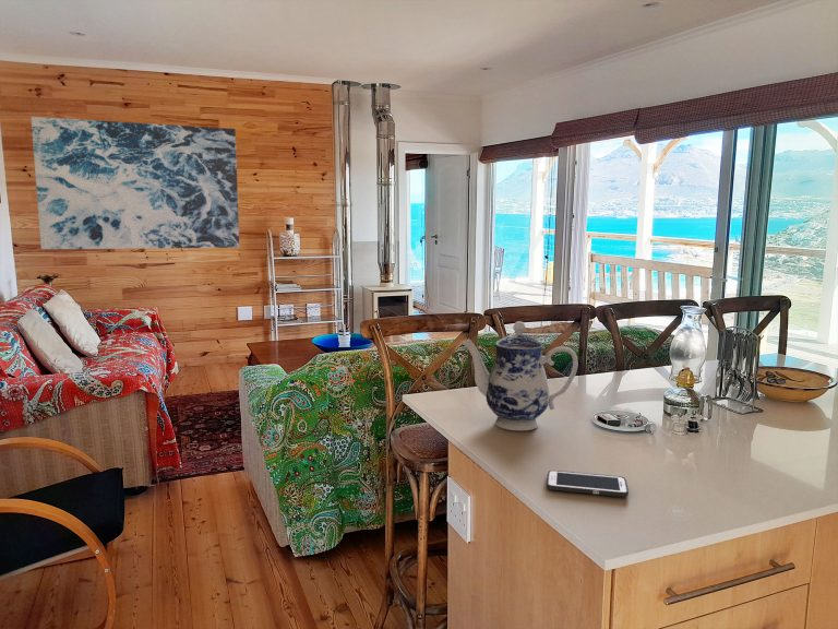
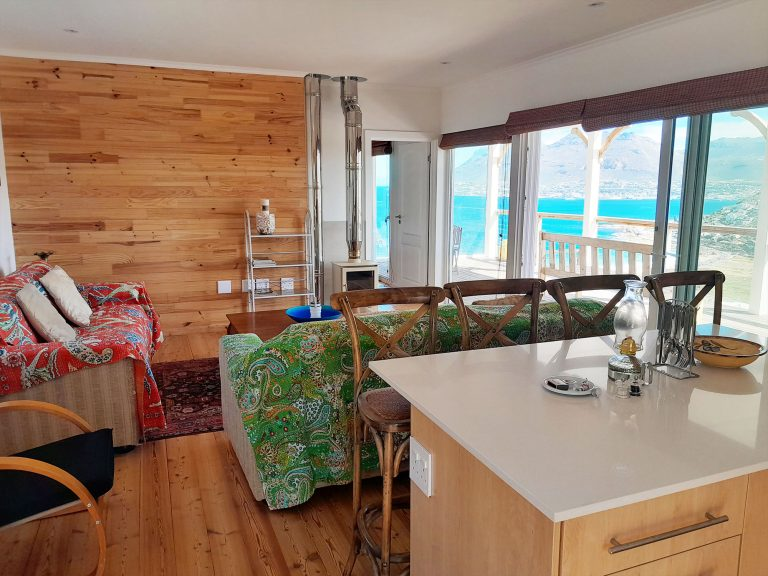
- cell phone (586, 483)
- wall art (142, 187)
- teapot (517, 373)
